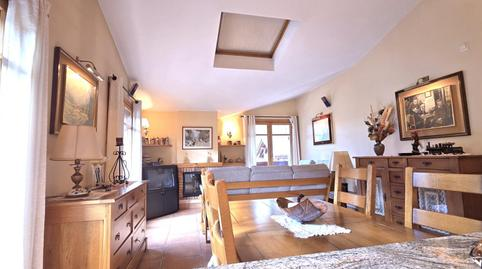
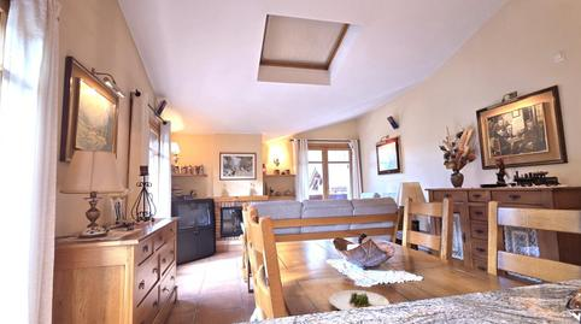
+ salad plate (359, 298)
